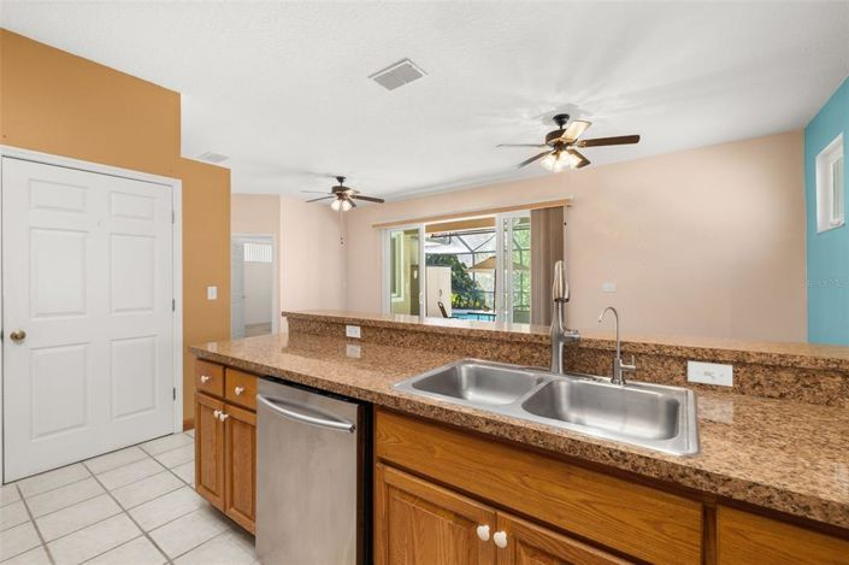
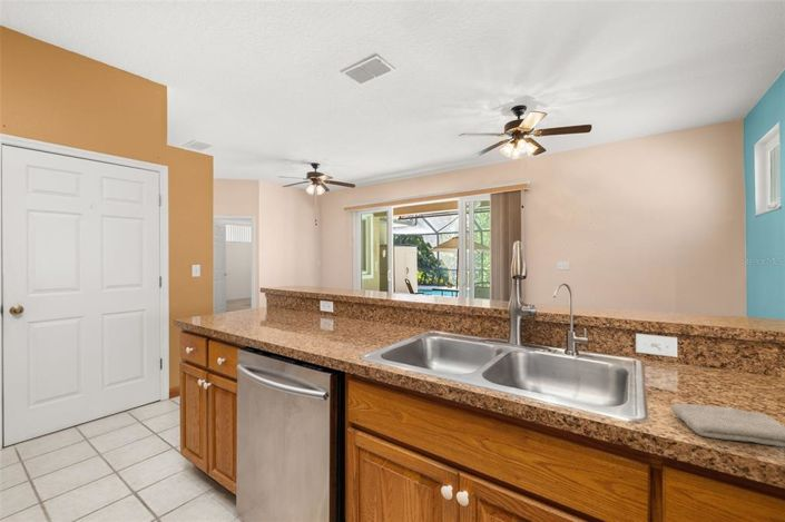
+ washcloth (733, 423)
